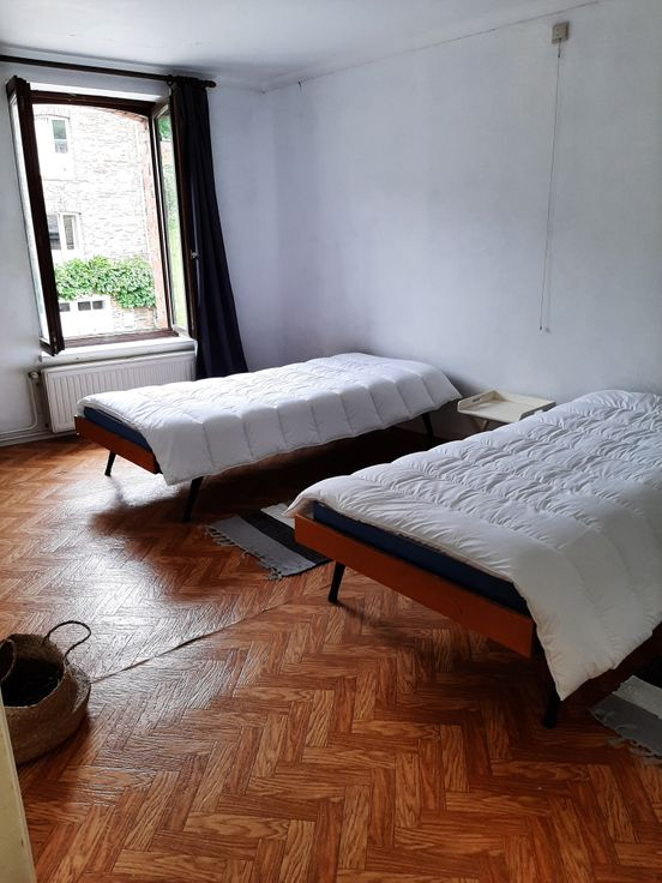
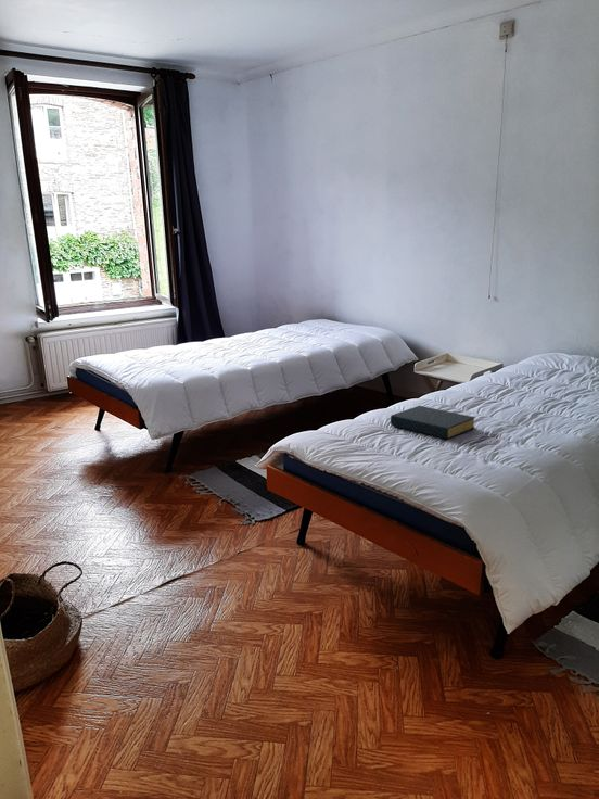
+ hardback book (432, 421)
